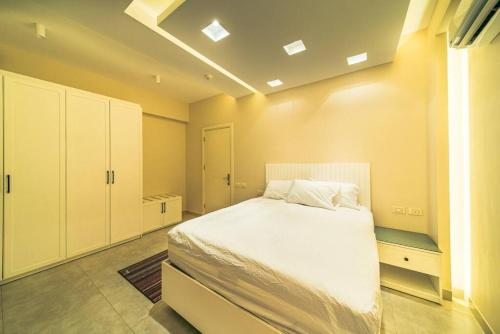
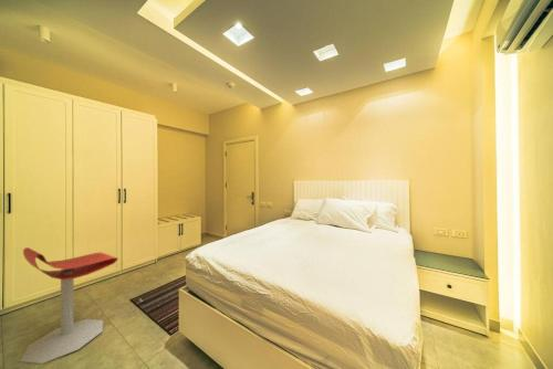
+ stool (72, 288)
